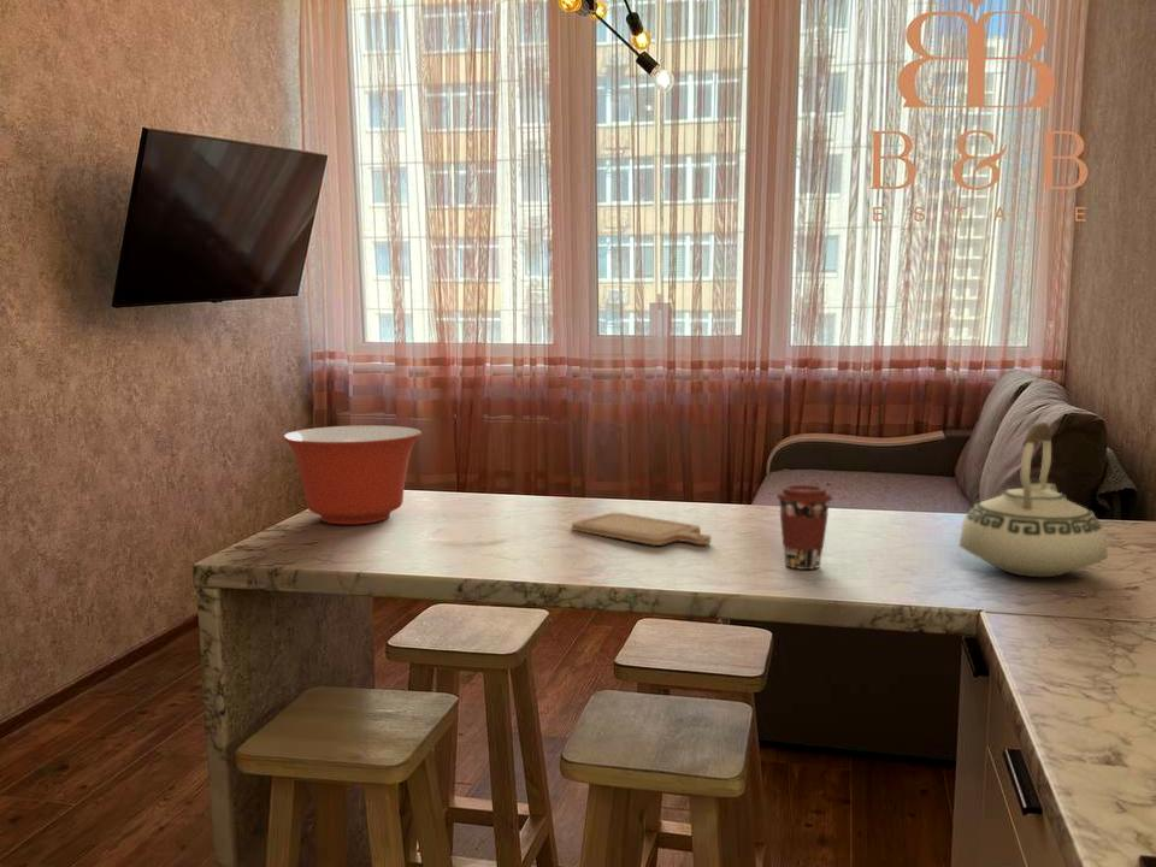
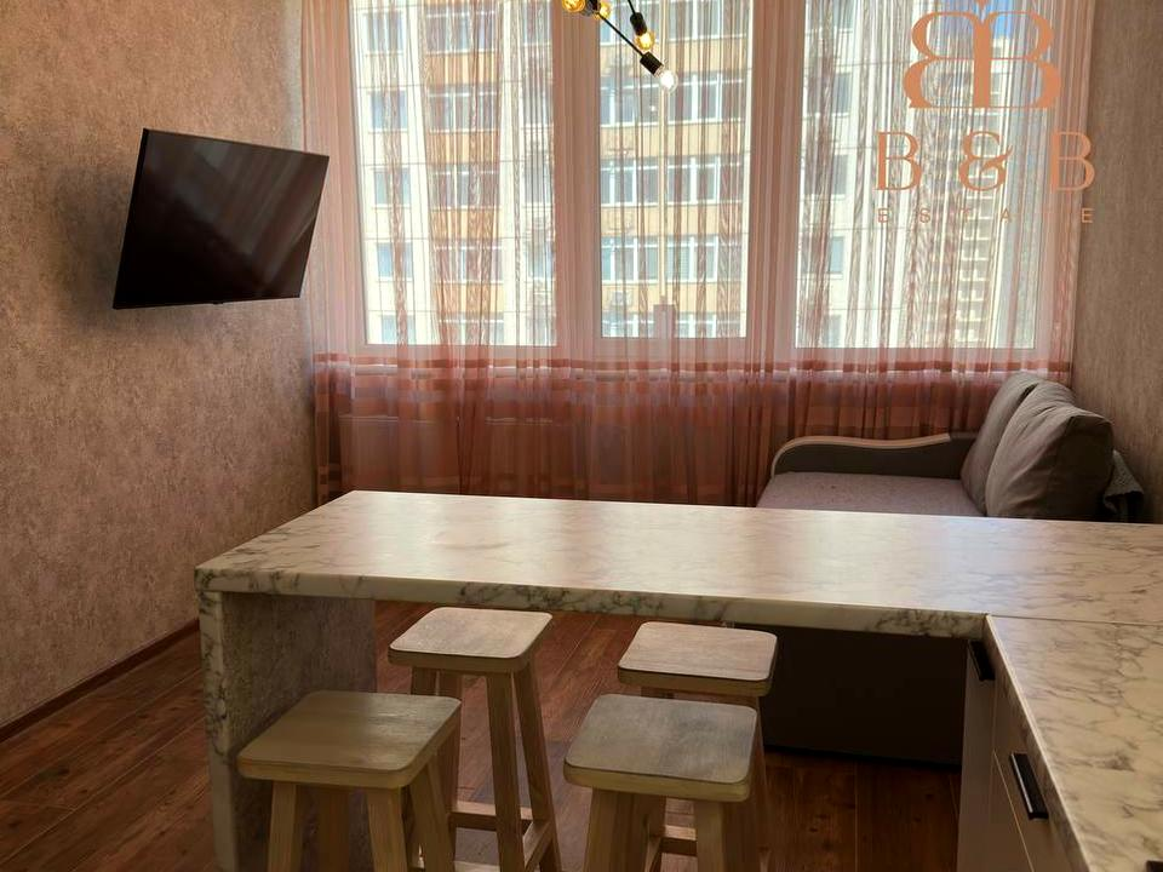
- teakettle (1036, 495)
- chopping board (647, 530)
- mixing bowl (354, 474)
- coffee cup (803, 526)
